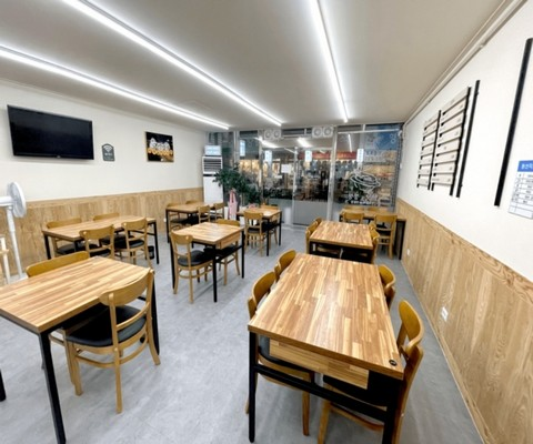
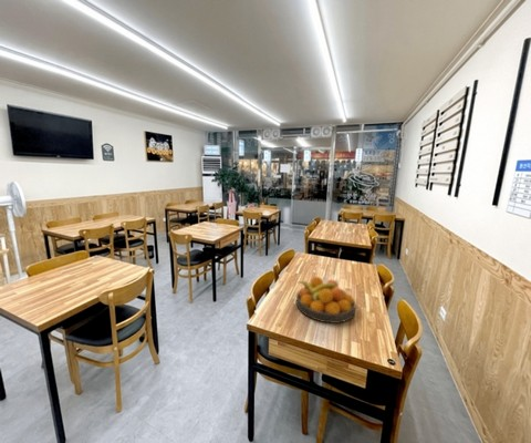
+ fruit bowl (325, 295)
